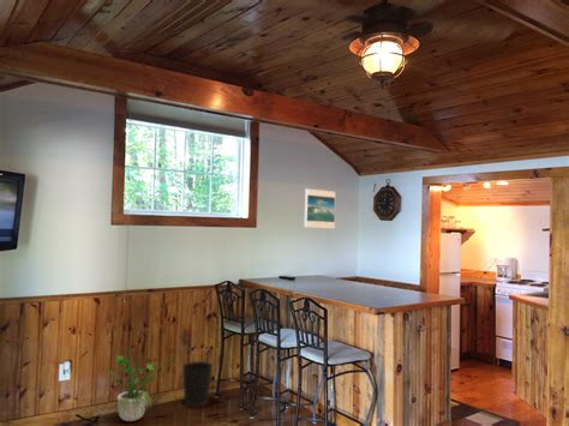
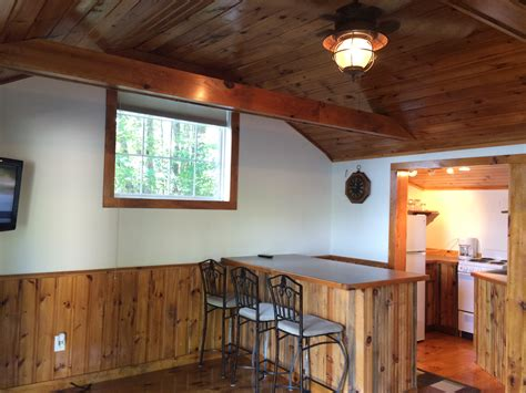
- potted plant (143, 377)
- wastebasket (197, 383)
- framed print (319, 209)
